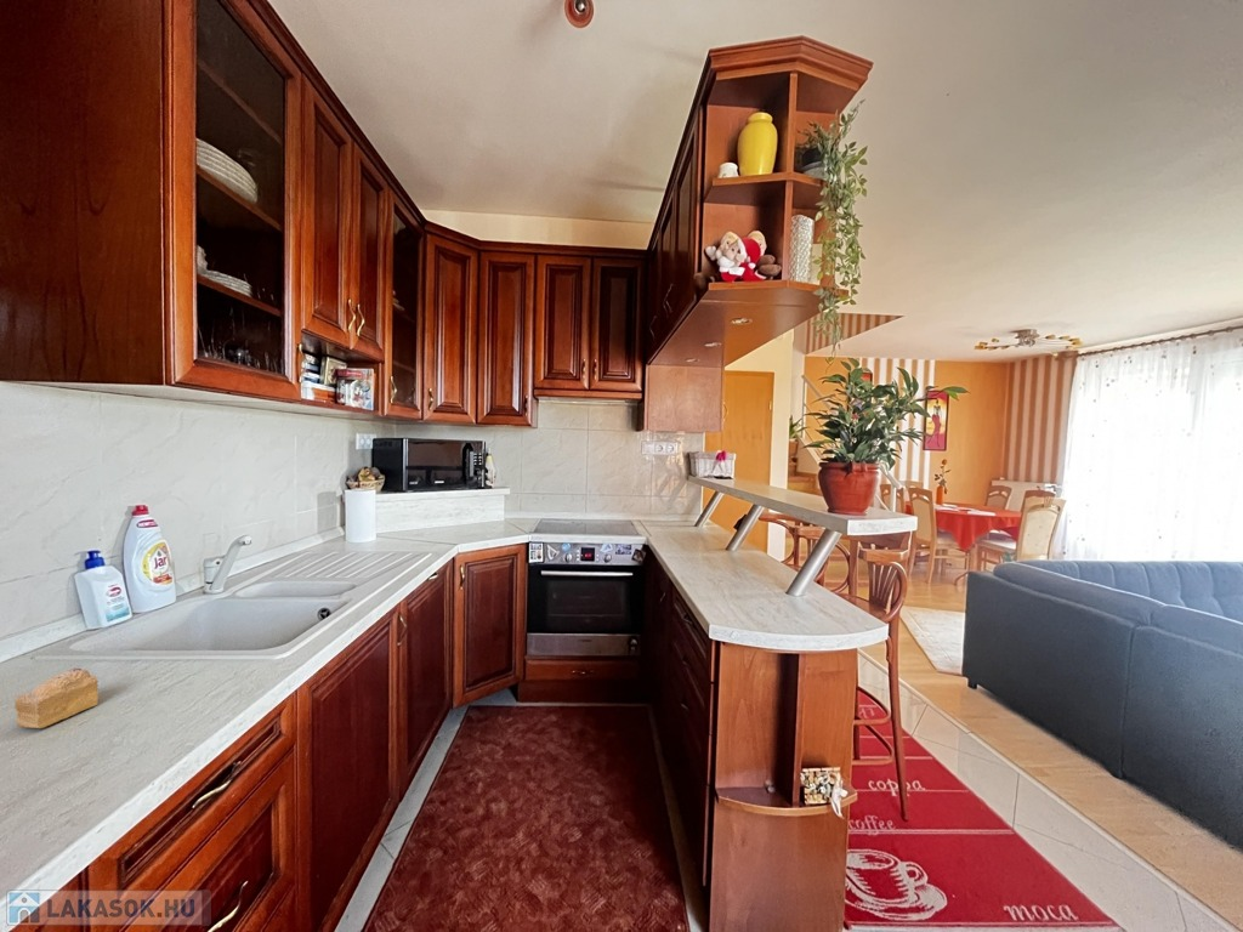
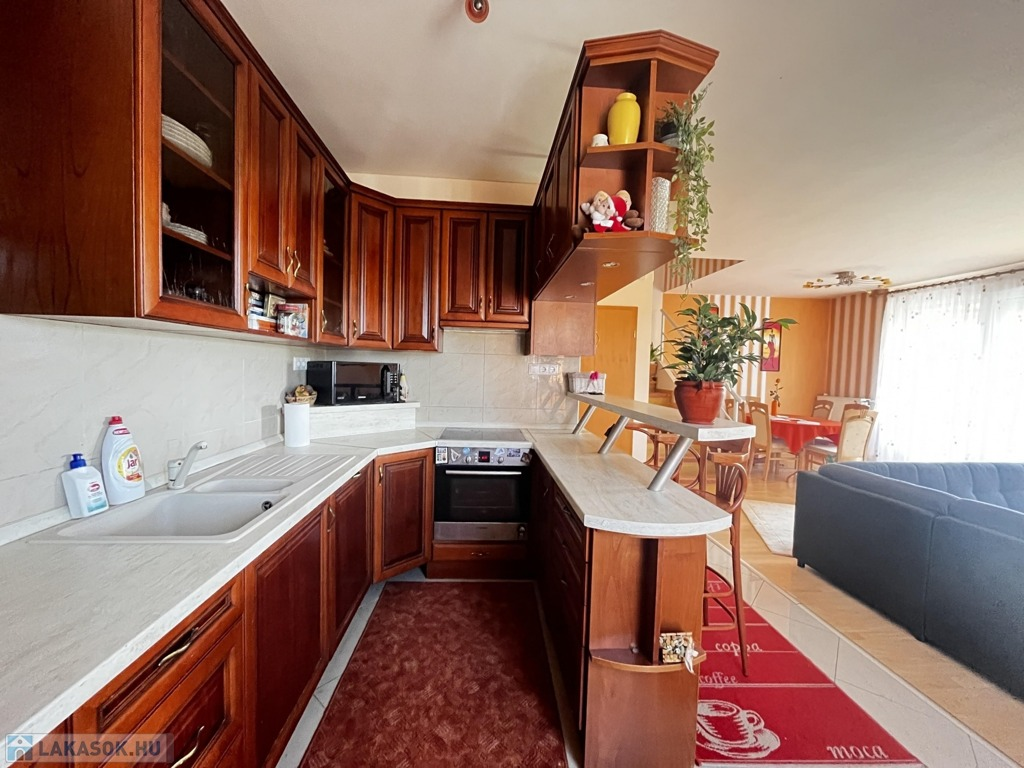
- cake slice (58, 695)
